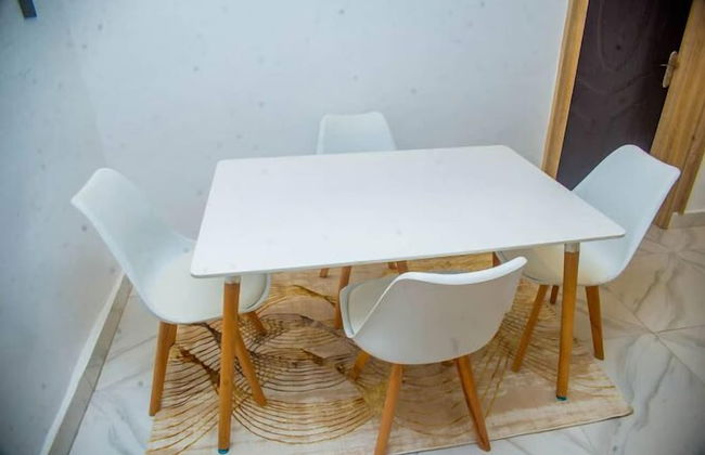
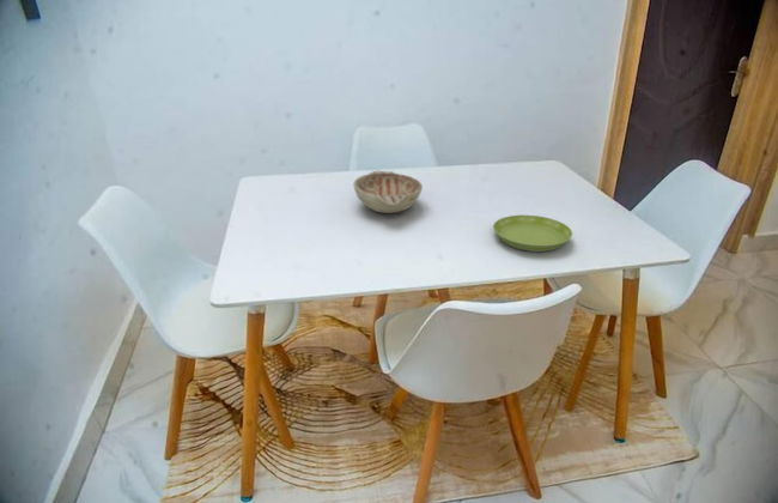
+ saucer (531, 234)
+ decorative bowl (388, 195)
